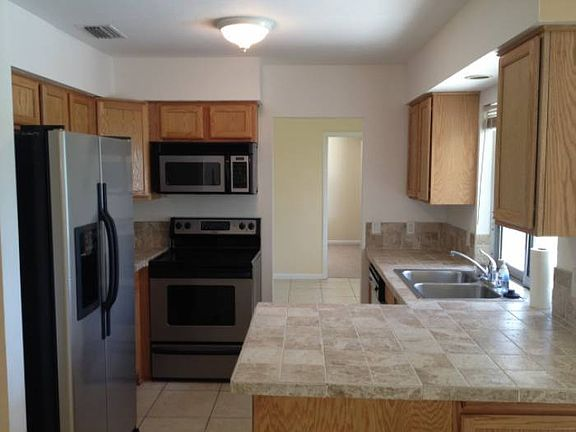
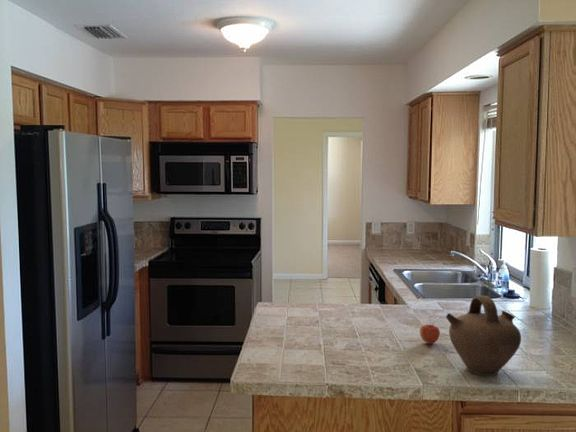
+ apple (429, 332)
+ jug (481, 333)
